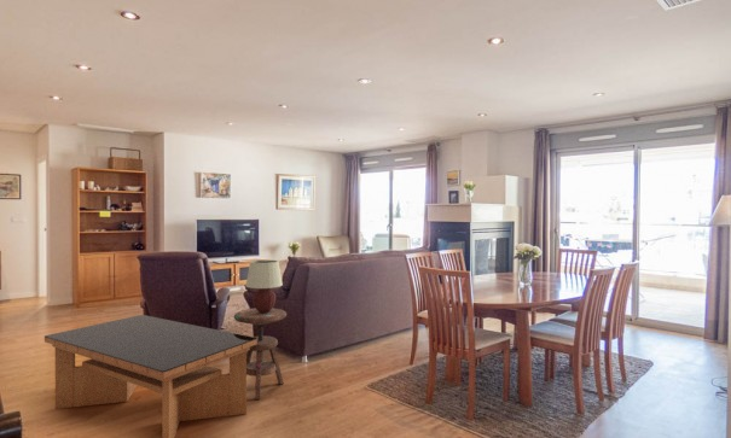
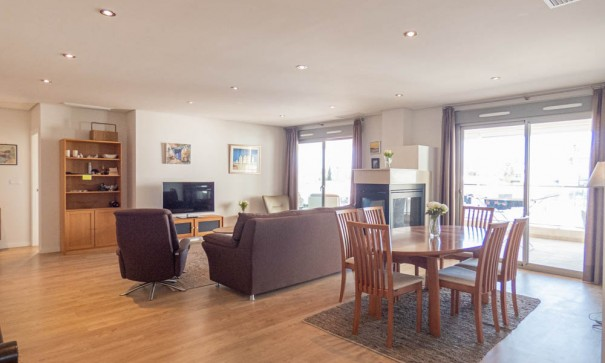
- coffee table (150, 373)
- side table (260, 350)
- table lamp (263, 286)
